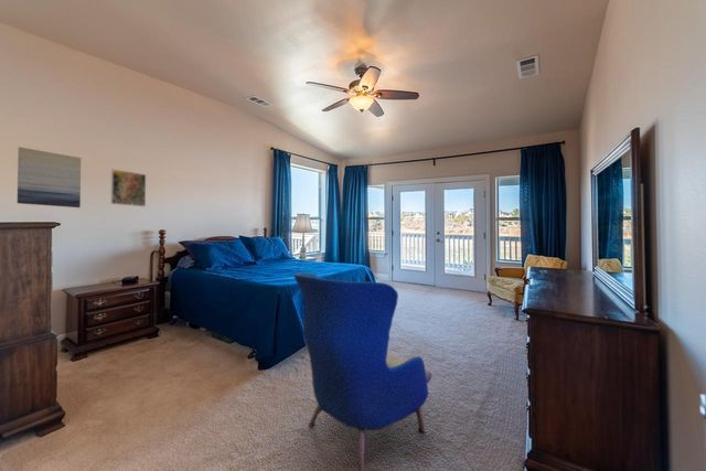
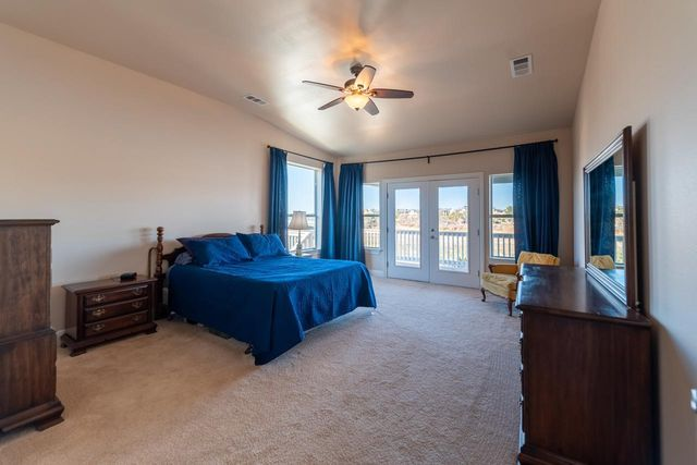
- wall art (51, 179)
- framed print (128, 189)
- armchair (363, 350)
